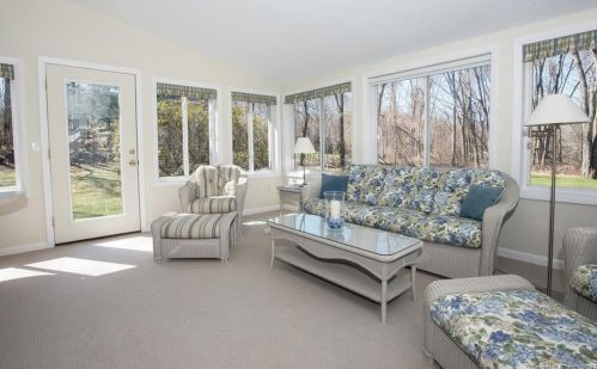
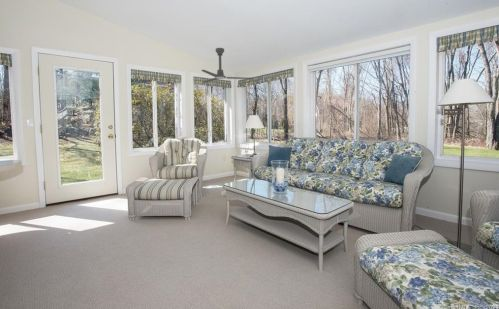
+ ceiling fan (220, 63)
